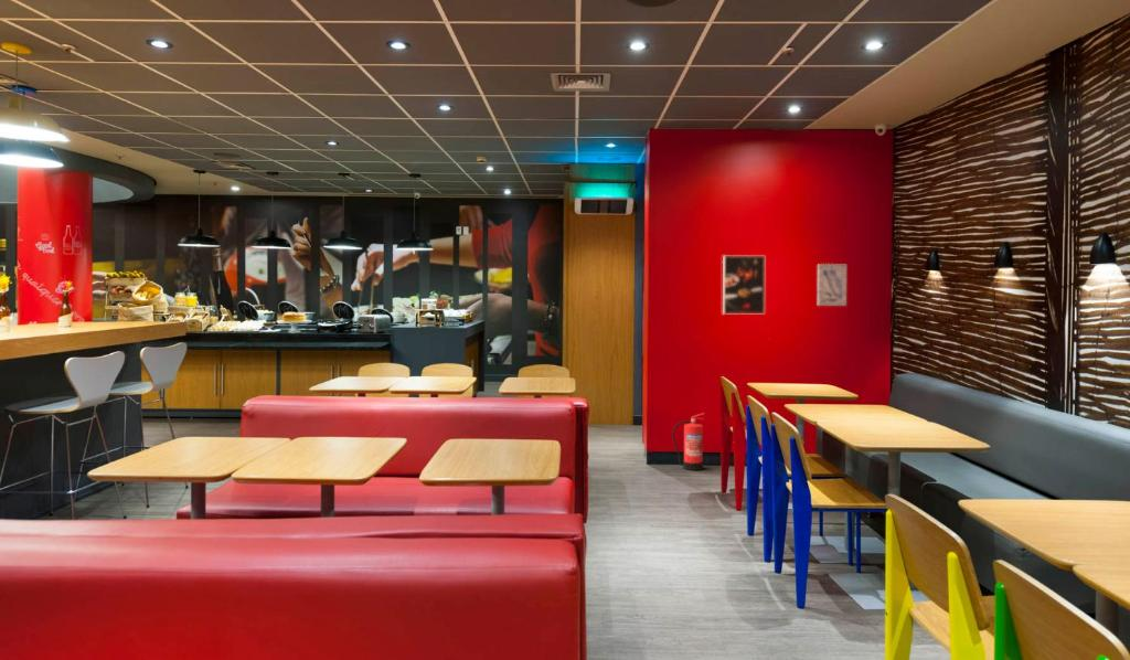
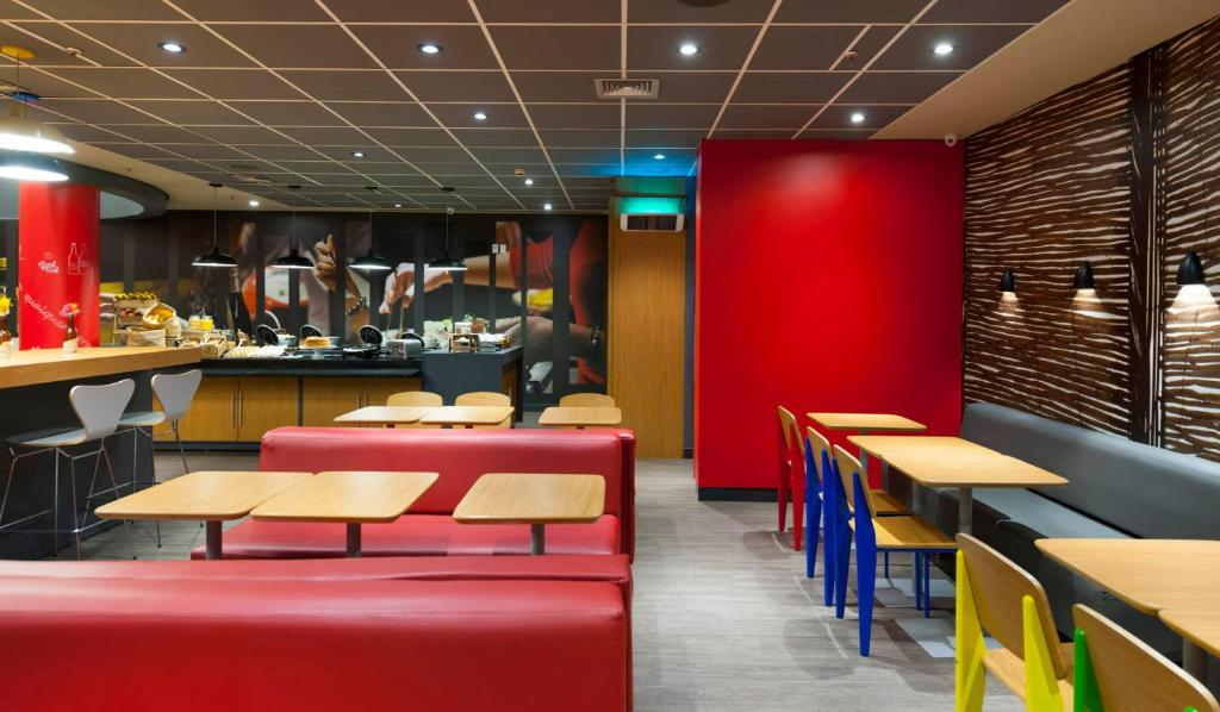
- fire extinguisher (687, 440)
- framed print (744, 285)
- wall art (831, 285)
